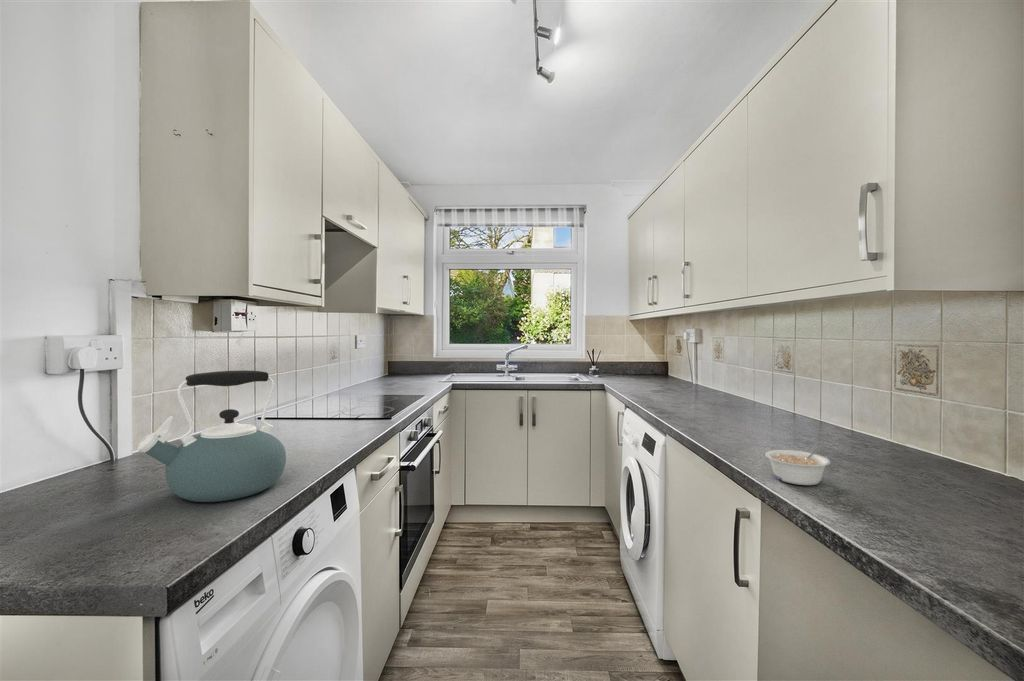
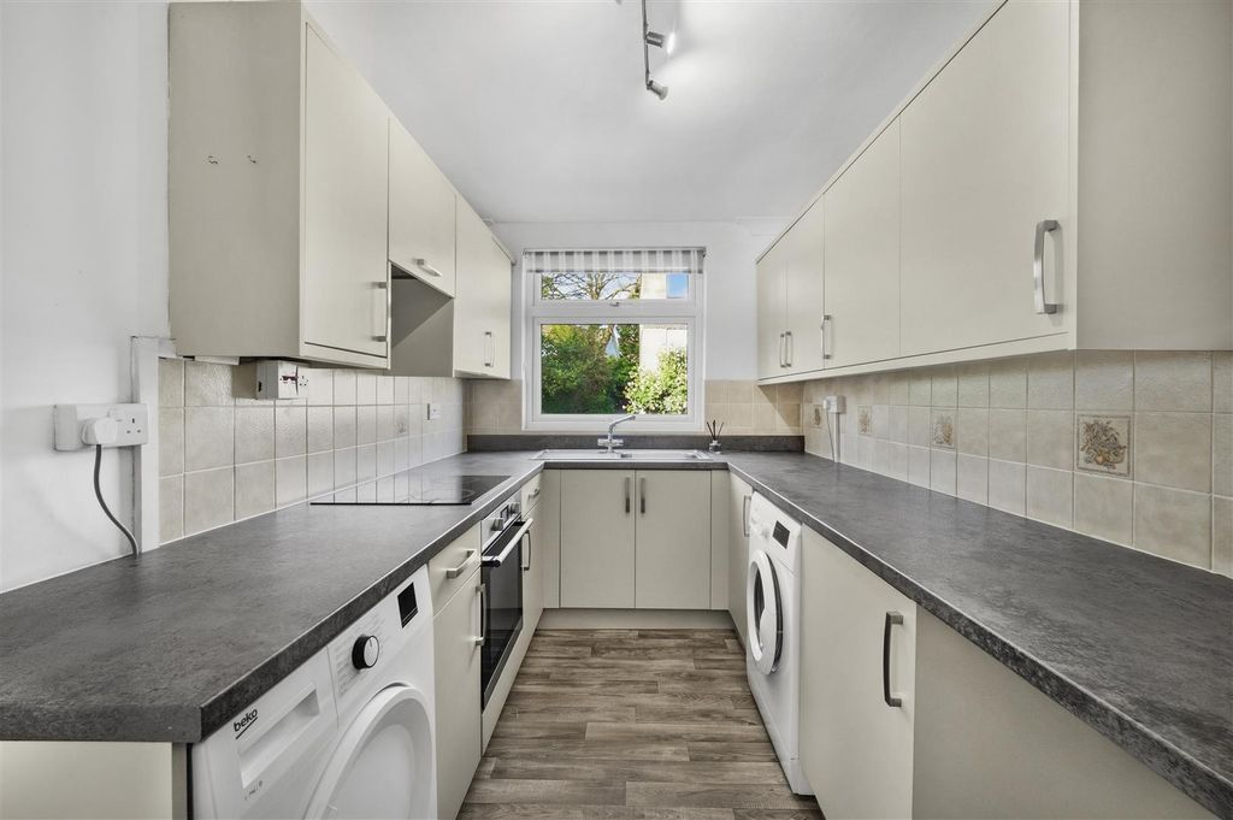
- legume (796, 465)
- kettle (217, 431)
